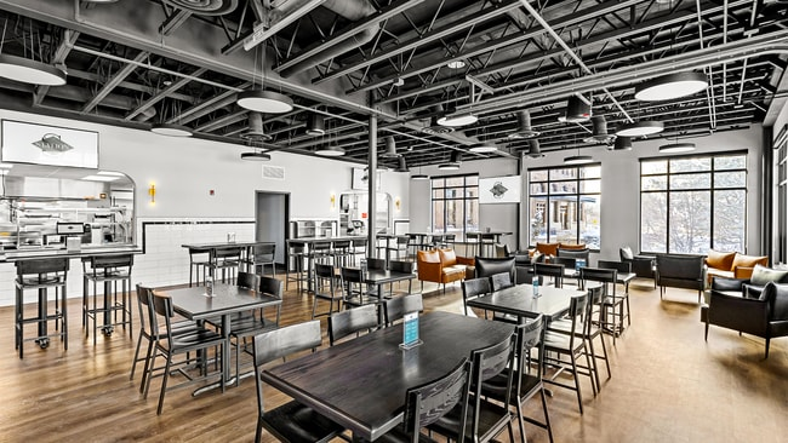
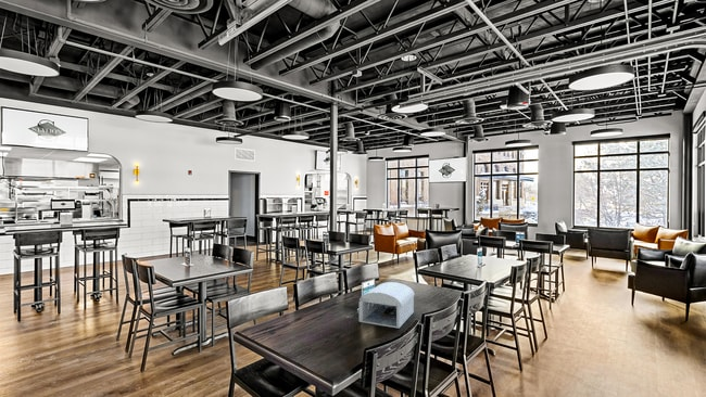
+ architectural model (387, 302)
